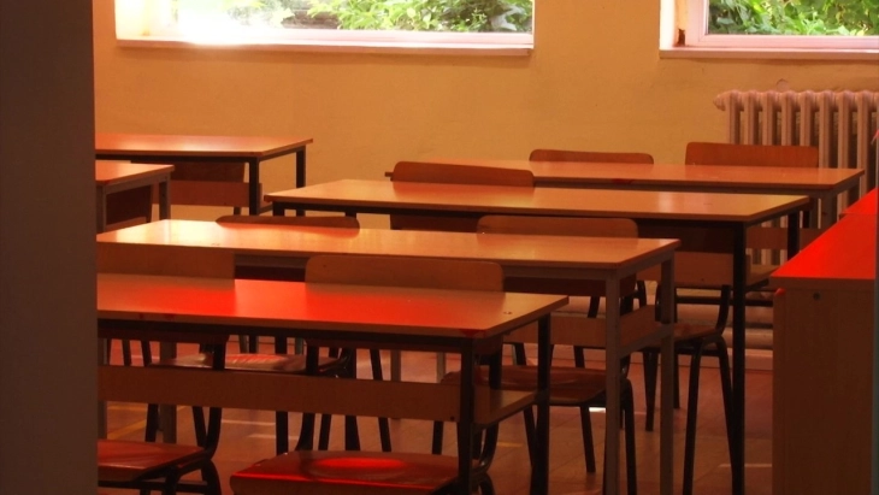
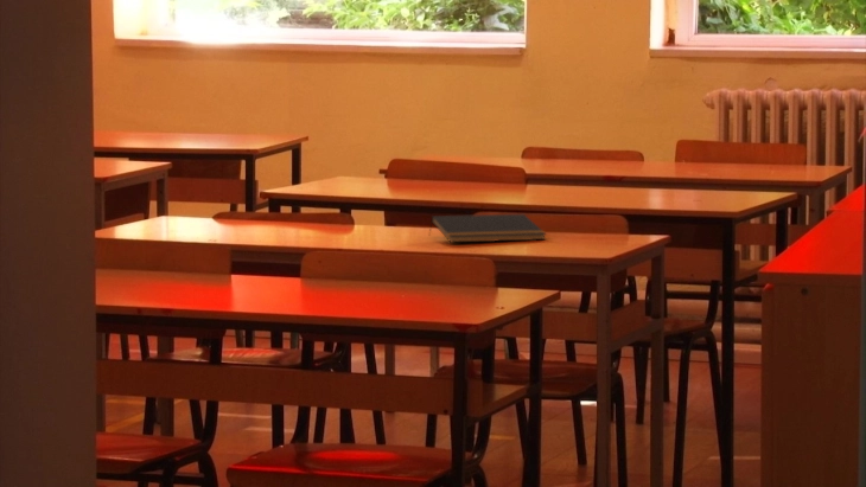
+ notepad (488, 228)
